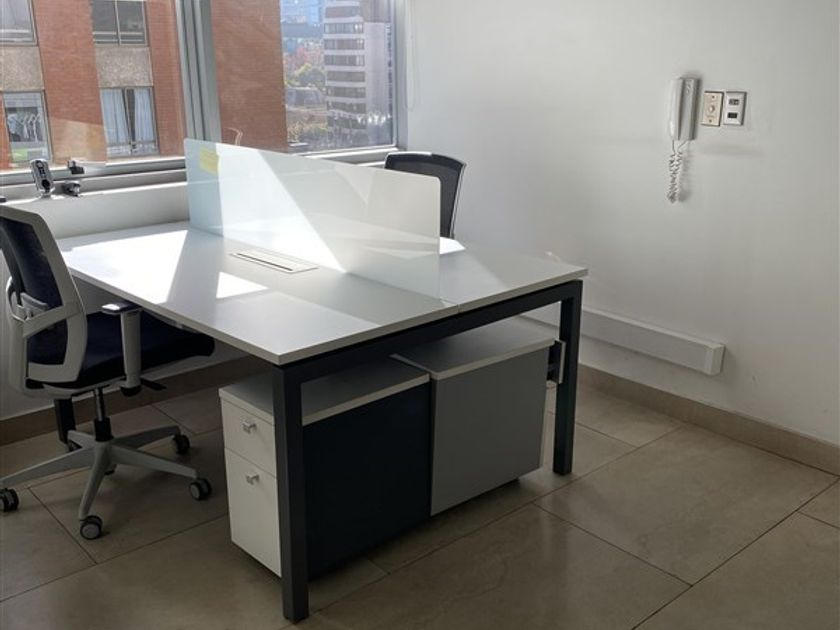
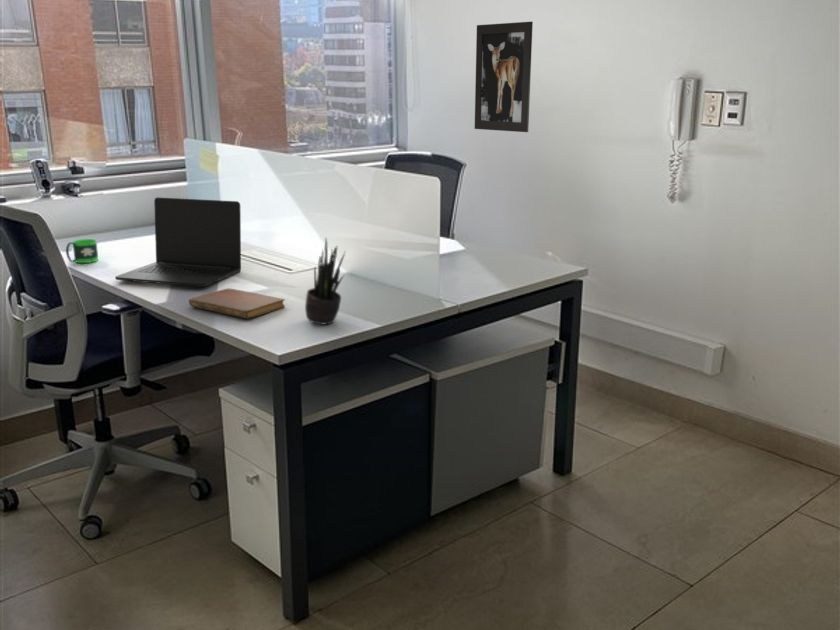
+ mug (81, 251)
+ potted plant (326, 281)
+ laptop (178, 240)
+ notebook (237, 302)
+ wall art (502, 77)
